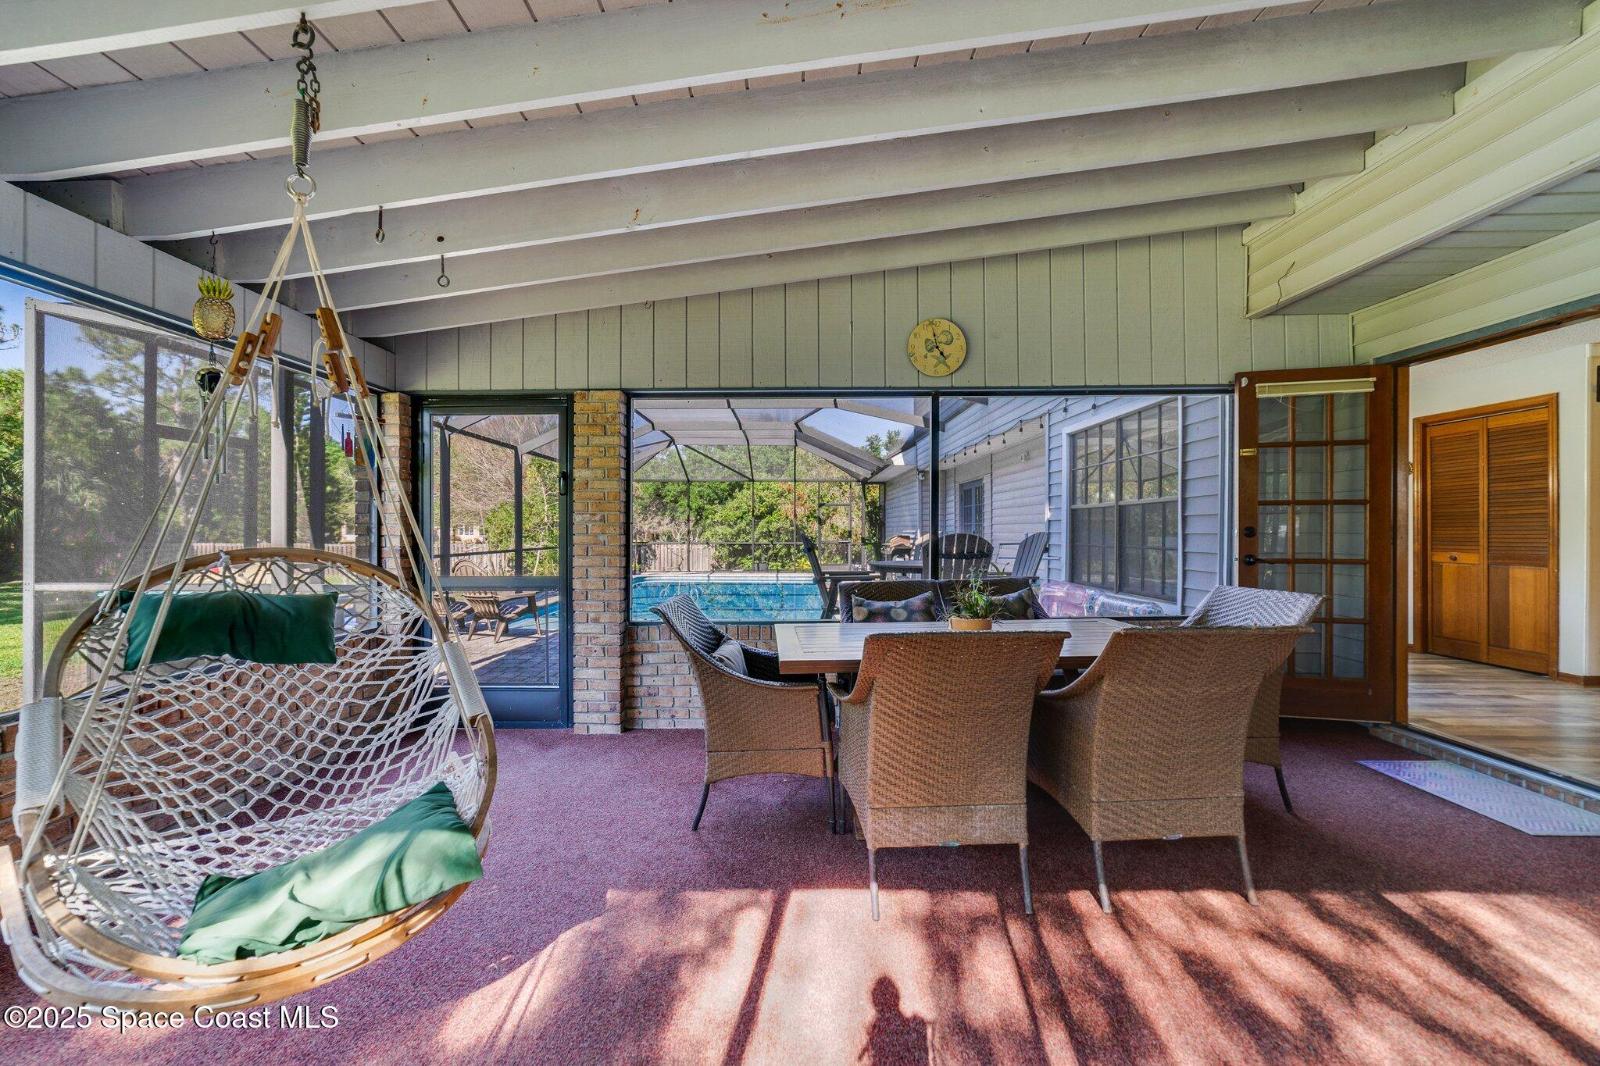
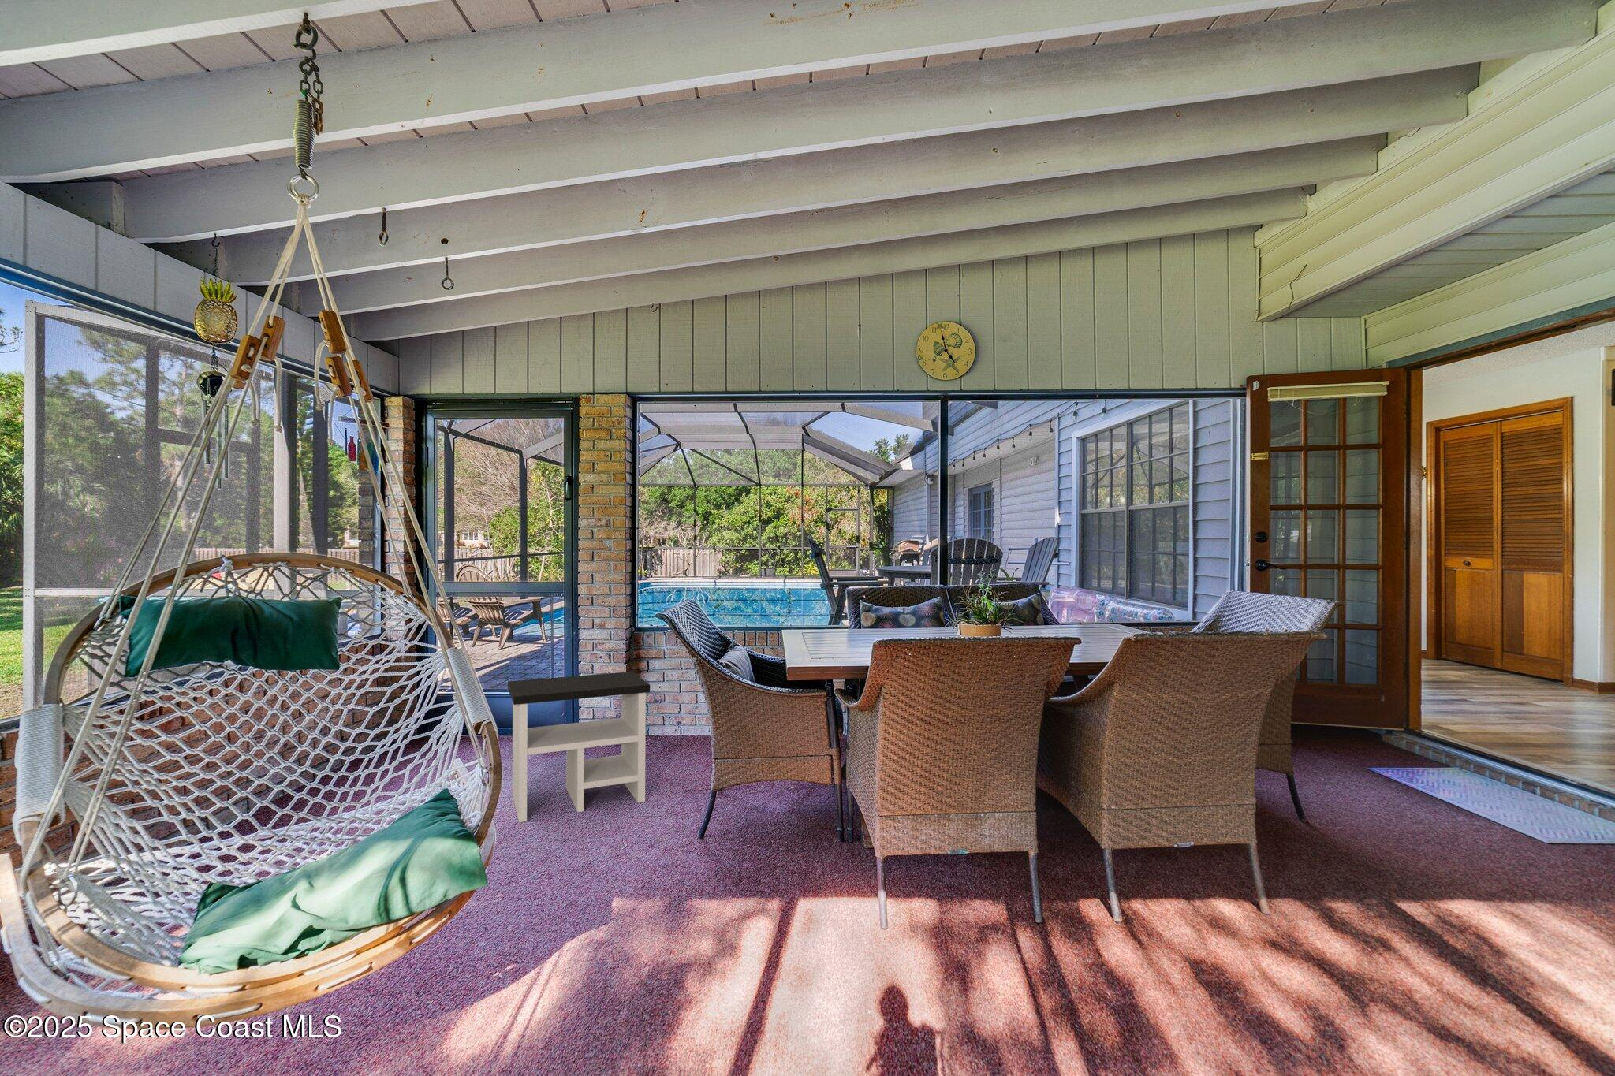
+ side table (578, 740)
